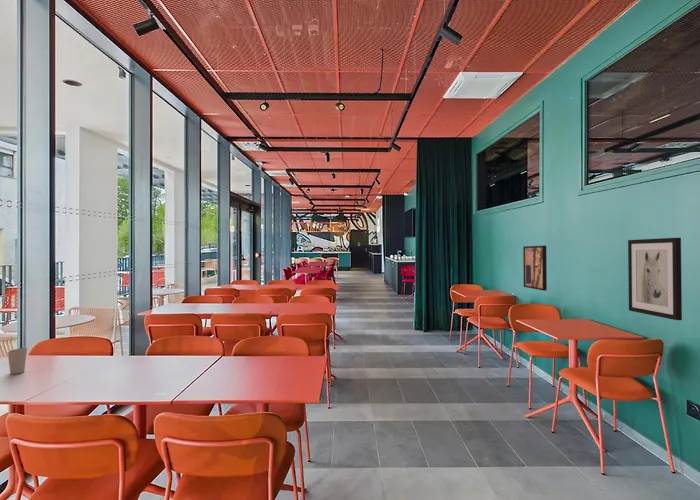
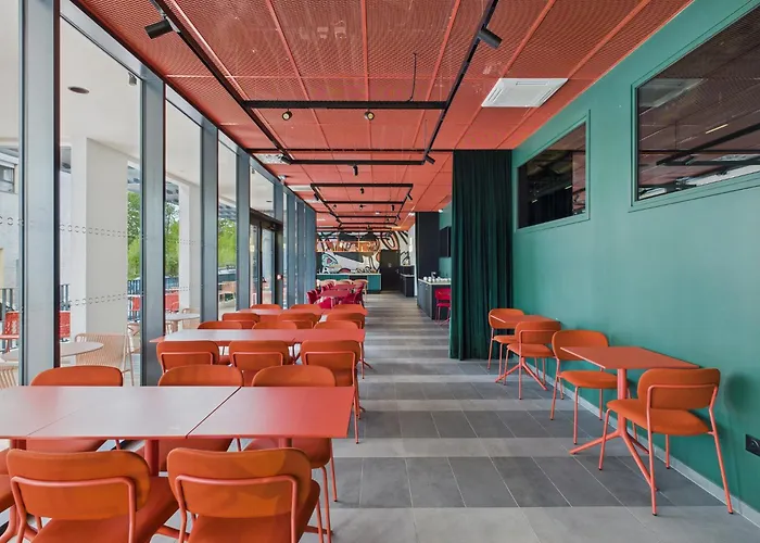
- wall art (534, 267)
- wall art (652, 276)
- cup (17, 360)
